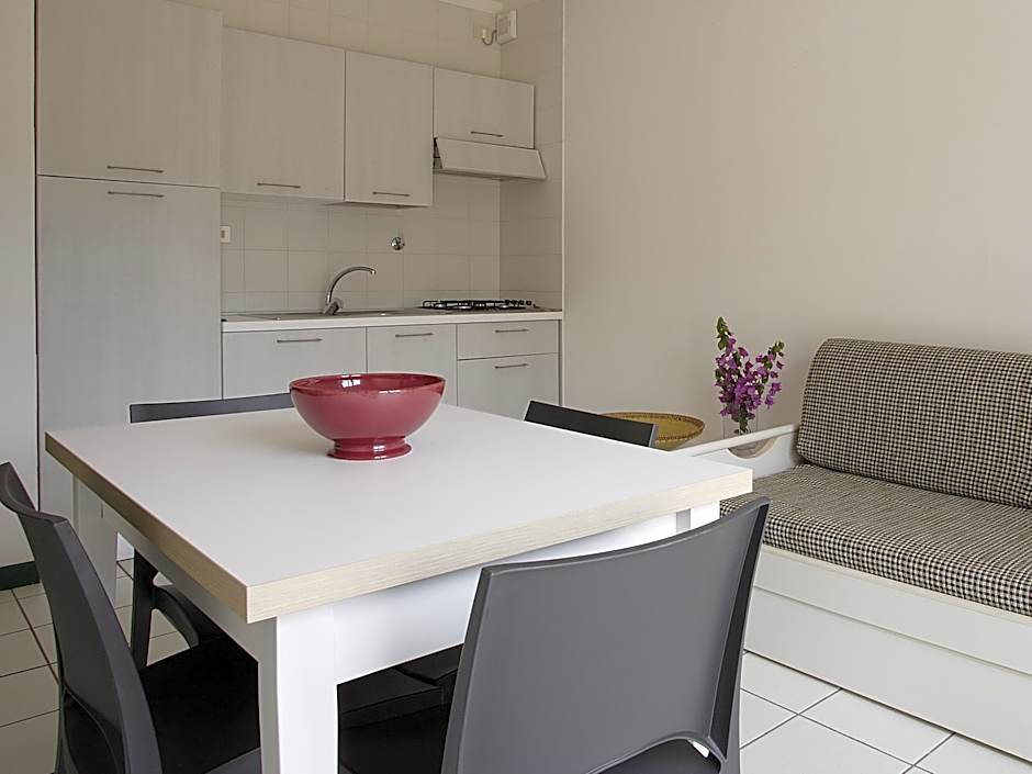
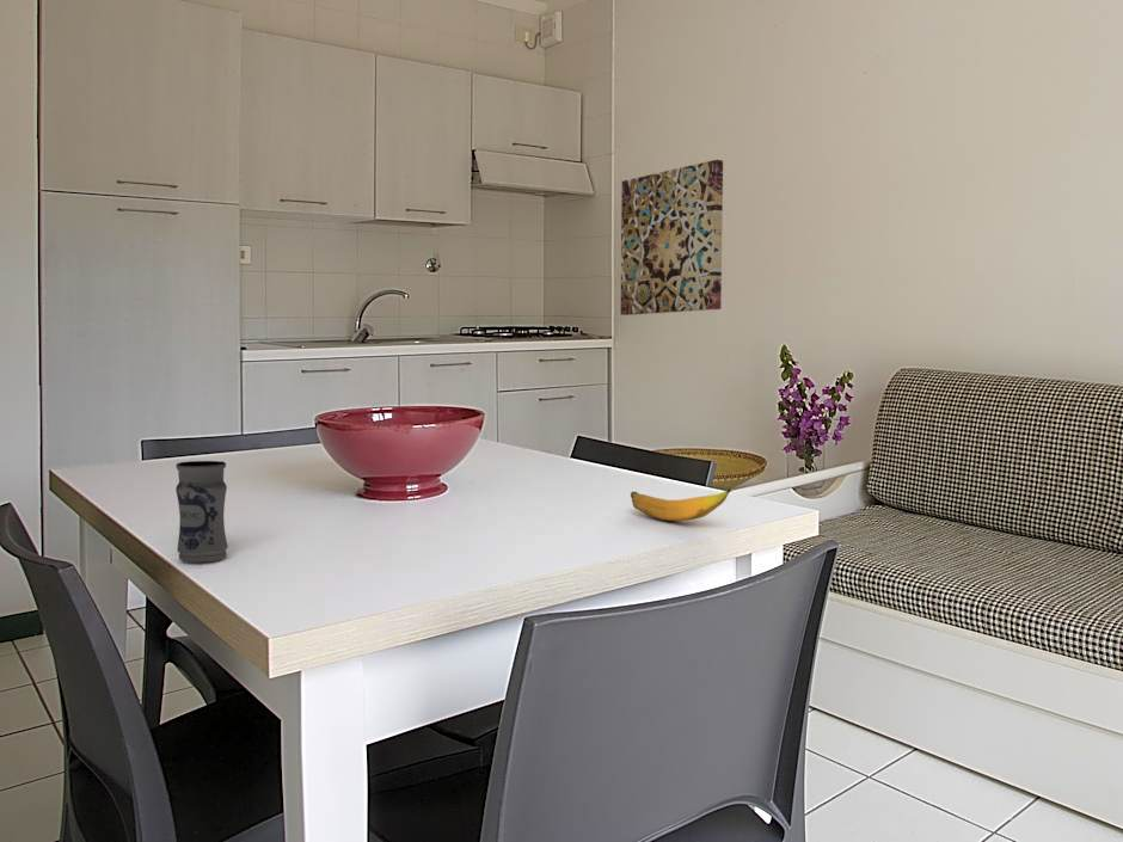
+ banana (677, 502)
+ jar (202, 510)
+ wall art (669, 241)
